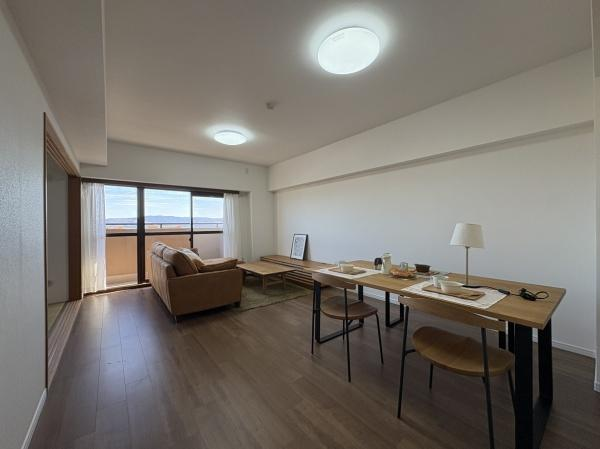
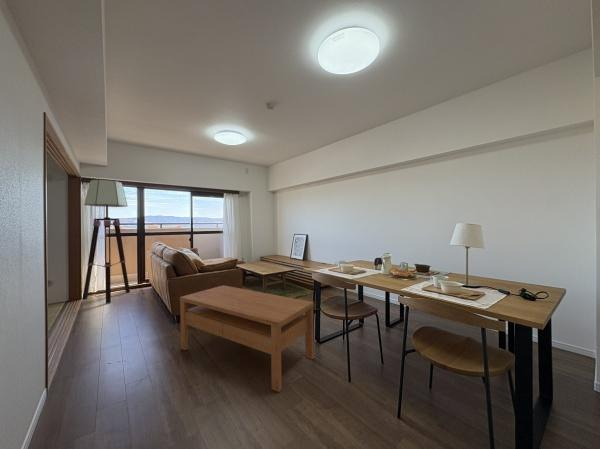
+ floor lamp (105, 239)
+ coffee table (244, 326)
